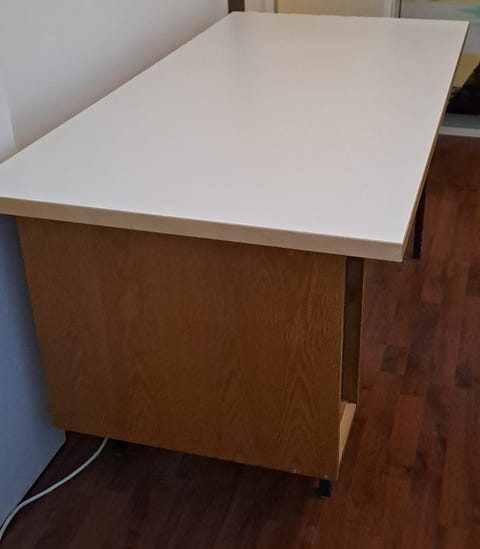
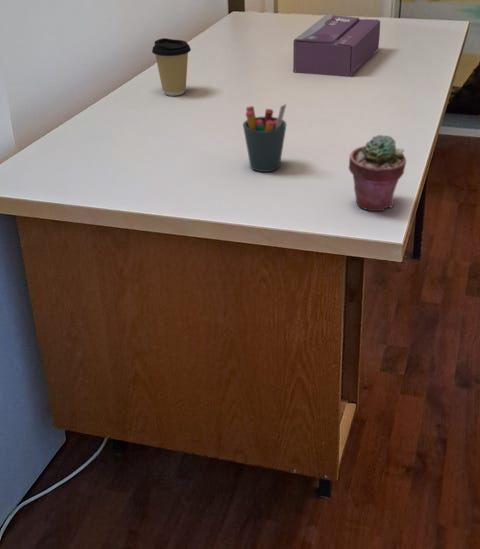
+ potted succulent (376, 170)
+ tissue box (338, 44)
+ pen holder (264, 134)
+ coffee cup (172, 67)
